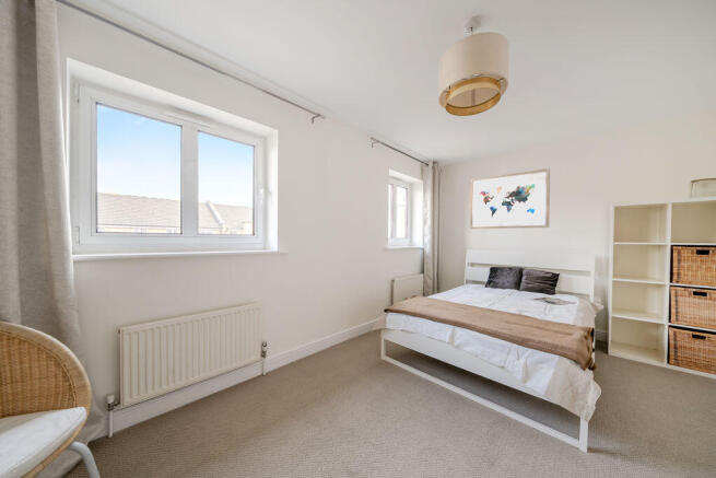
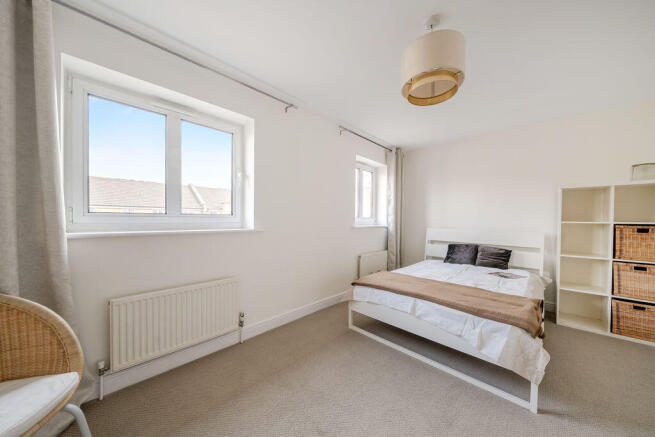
- wall art (506, 201)
